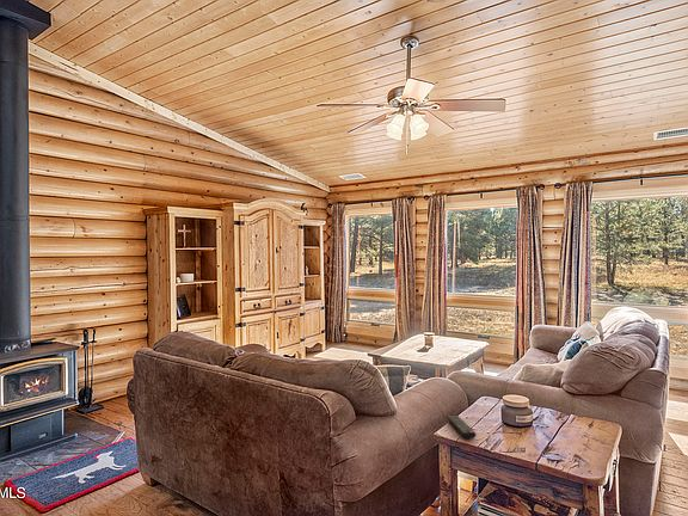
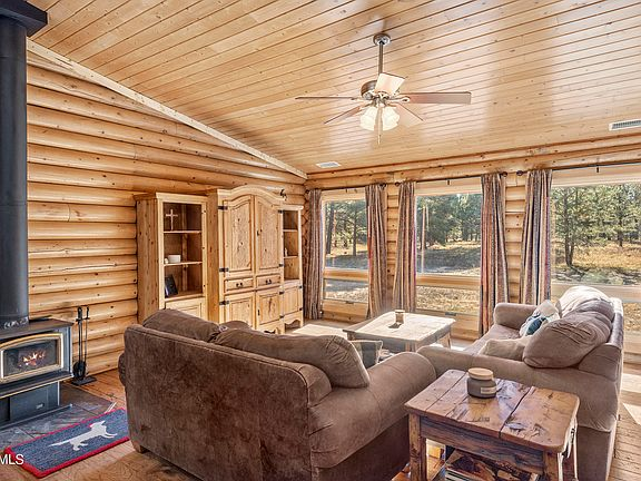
- remote control (460, 425)
